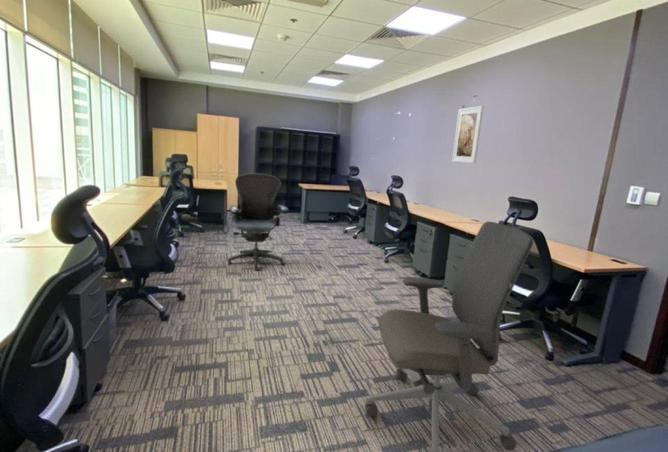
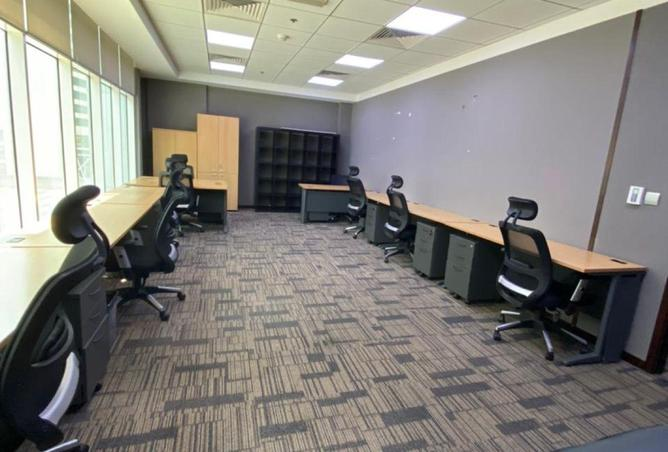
- office chair (258, 219)
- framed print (466, 135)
- office chair (442, 325)
